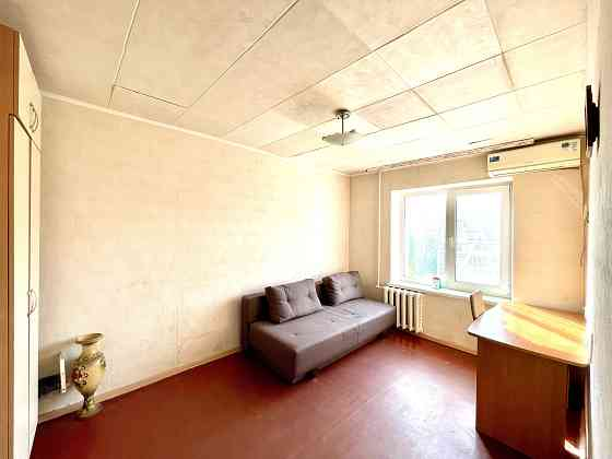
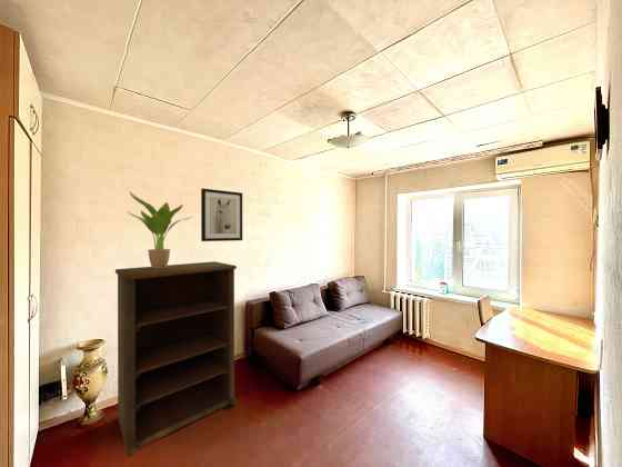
+ shelving unit (179, 339)
+ wall art (222, 216)
+ potted plant (161, 231)
